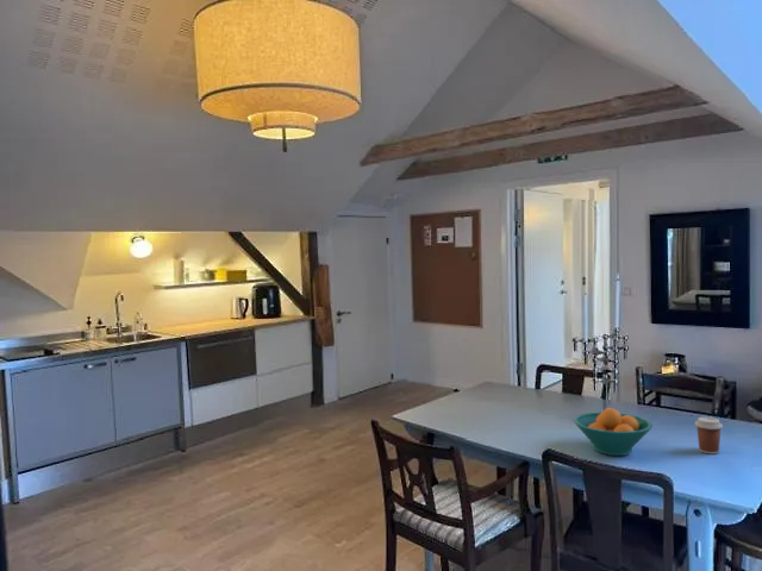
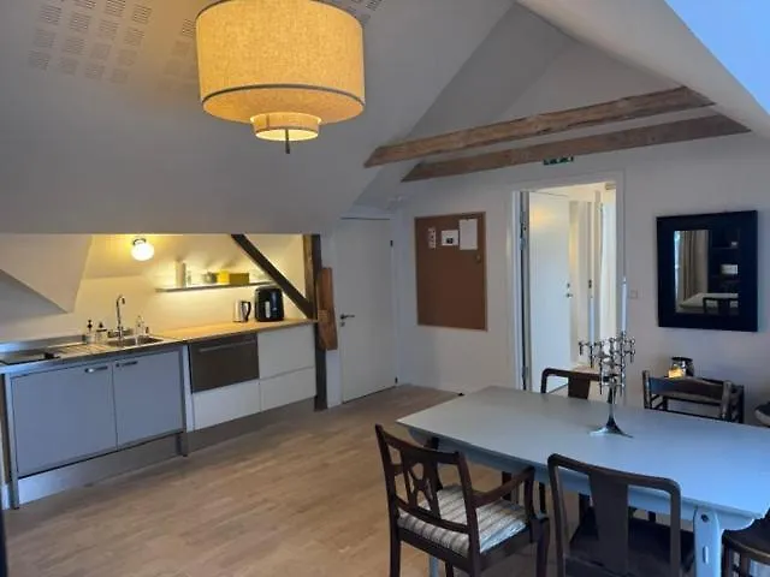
- fruit bowl (612, 429)
- coffee cup (708, 434)
